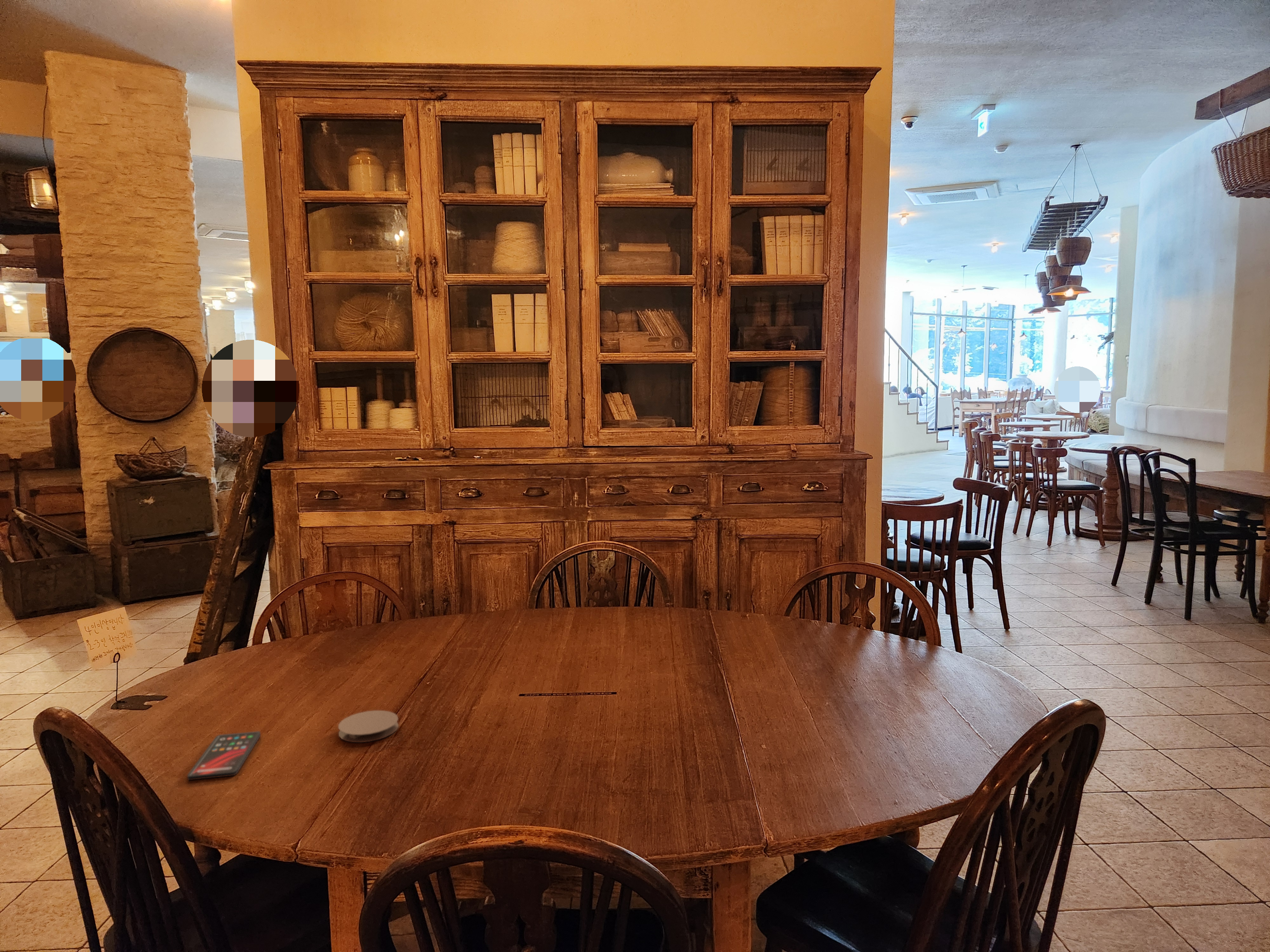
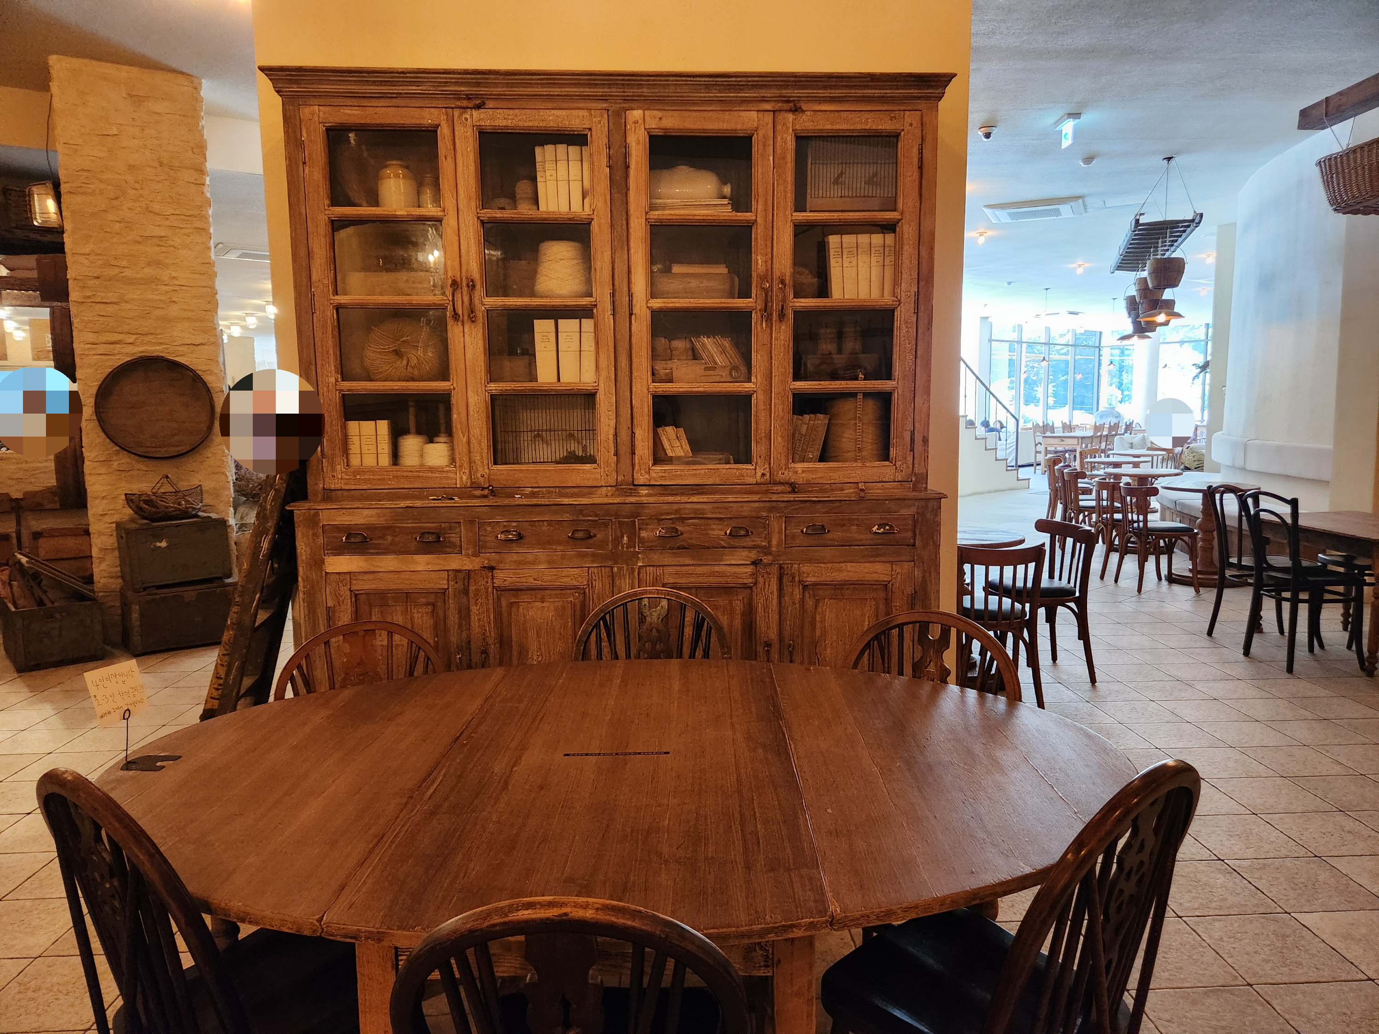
- smartphone (226, 754)
- coaster (368, 726)
